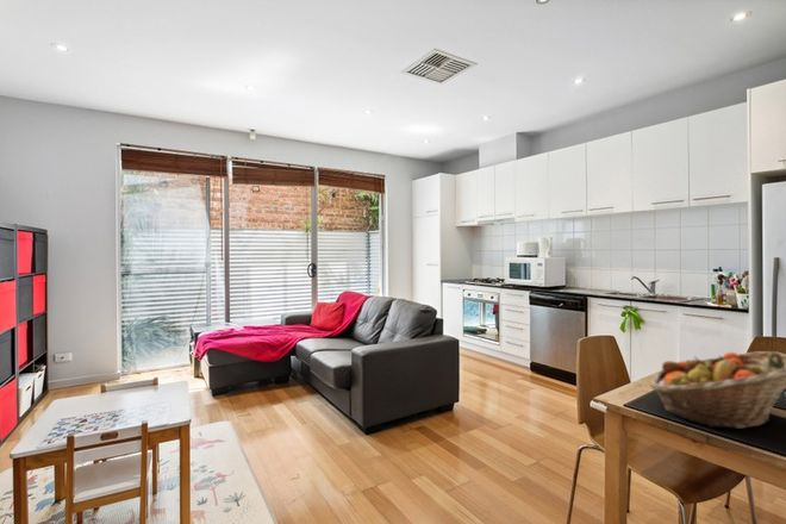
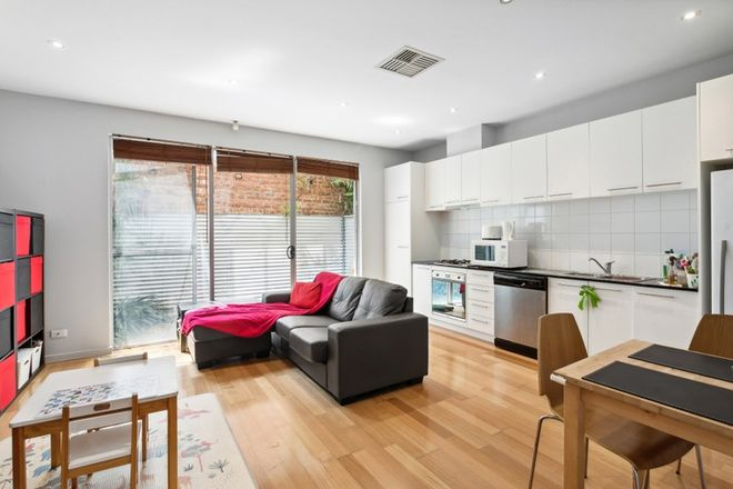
- fruit basket (719, 381)
